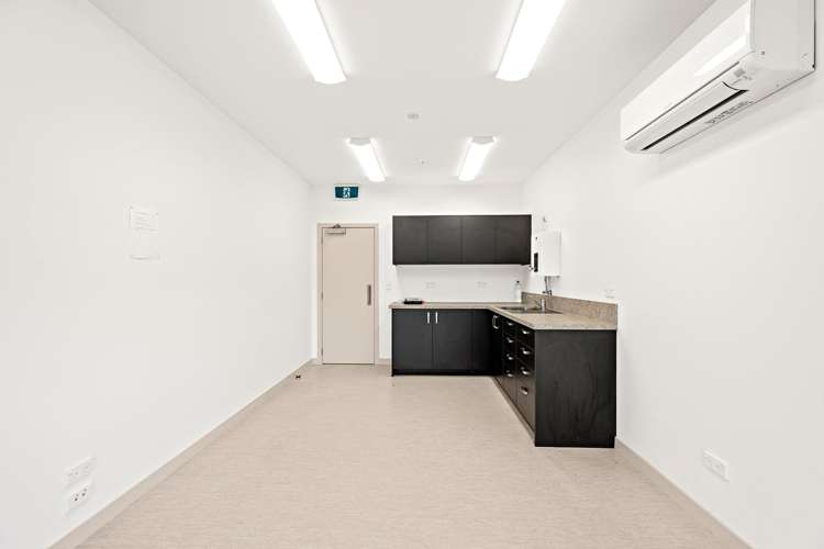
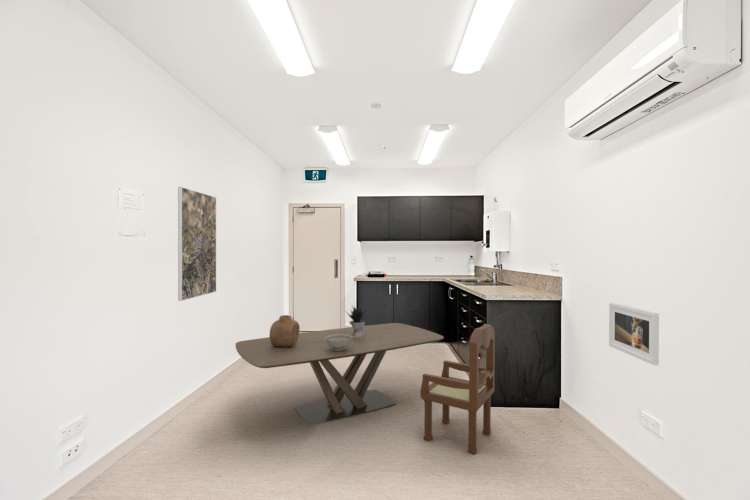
+ dining table (344, 373)
+ dining chair (458, 380)
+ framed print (198, 244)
+ vase (285, 330)
+ potted plant (356, 319)
+ decorative bowl (338, 343)
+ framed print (631, 331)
